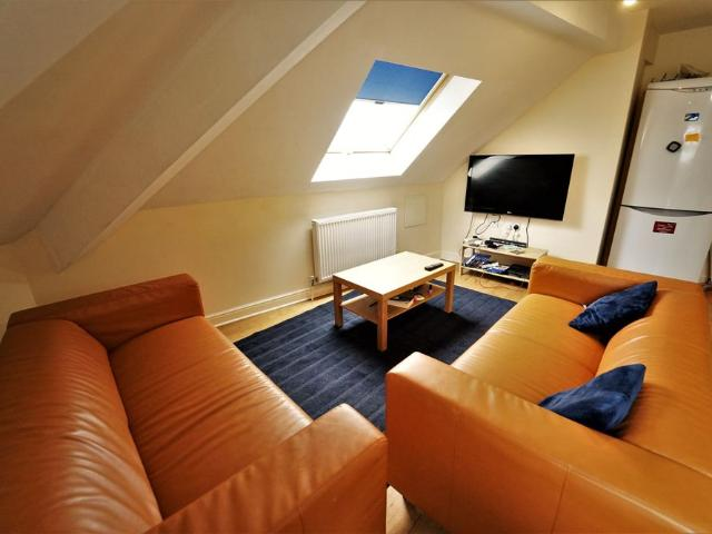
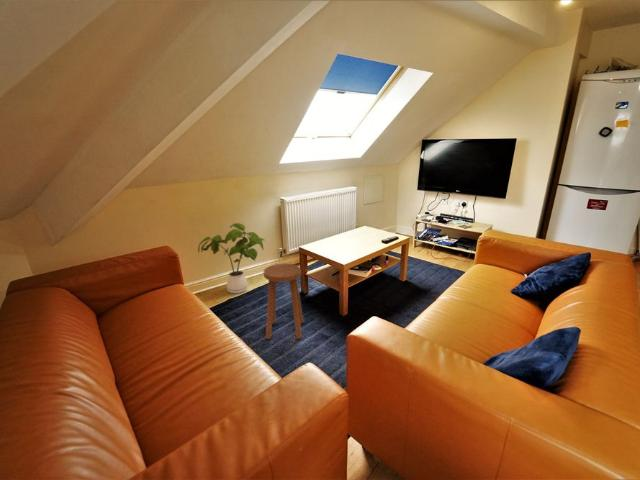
+ stool (291, 298)
+ house plant (241, 257)
